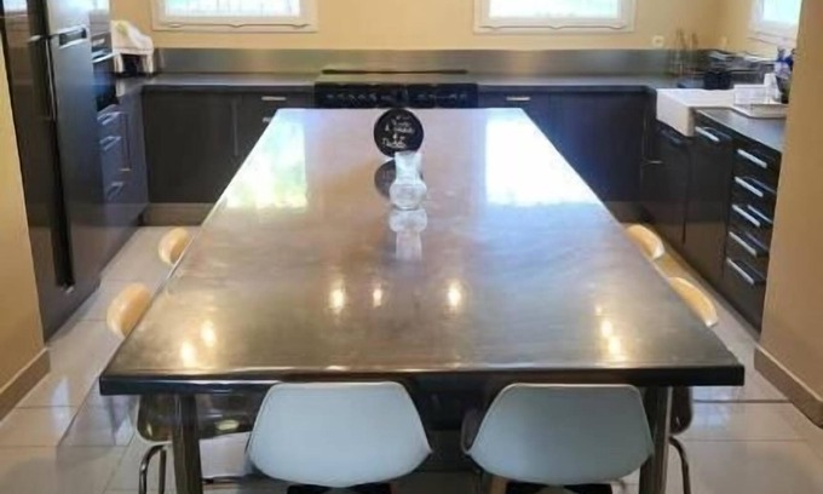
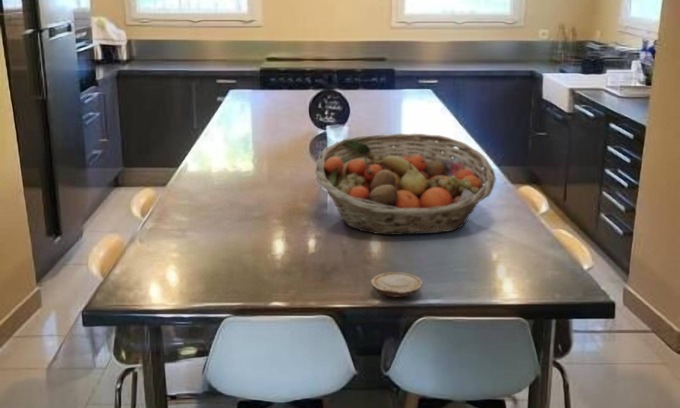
+ wood slice (396, 286)
+ fruit basket (404, 182)
